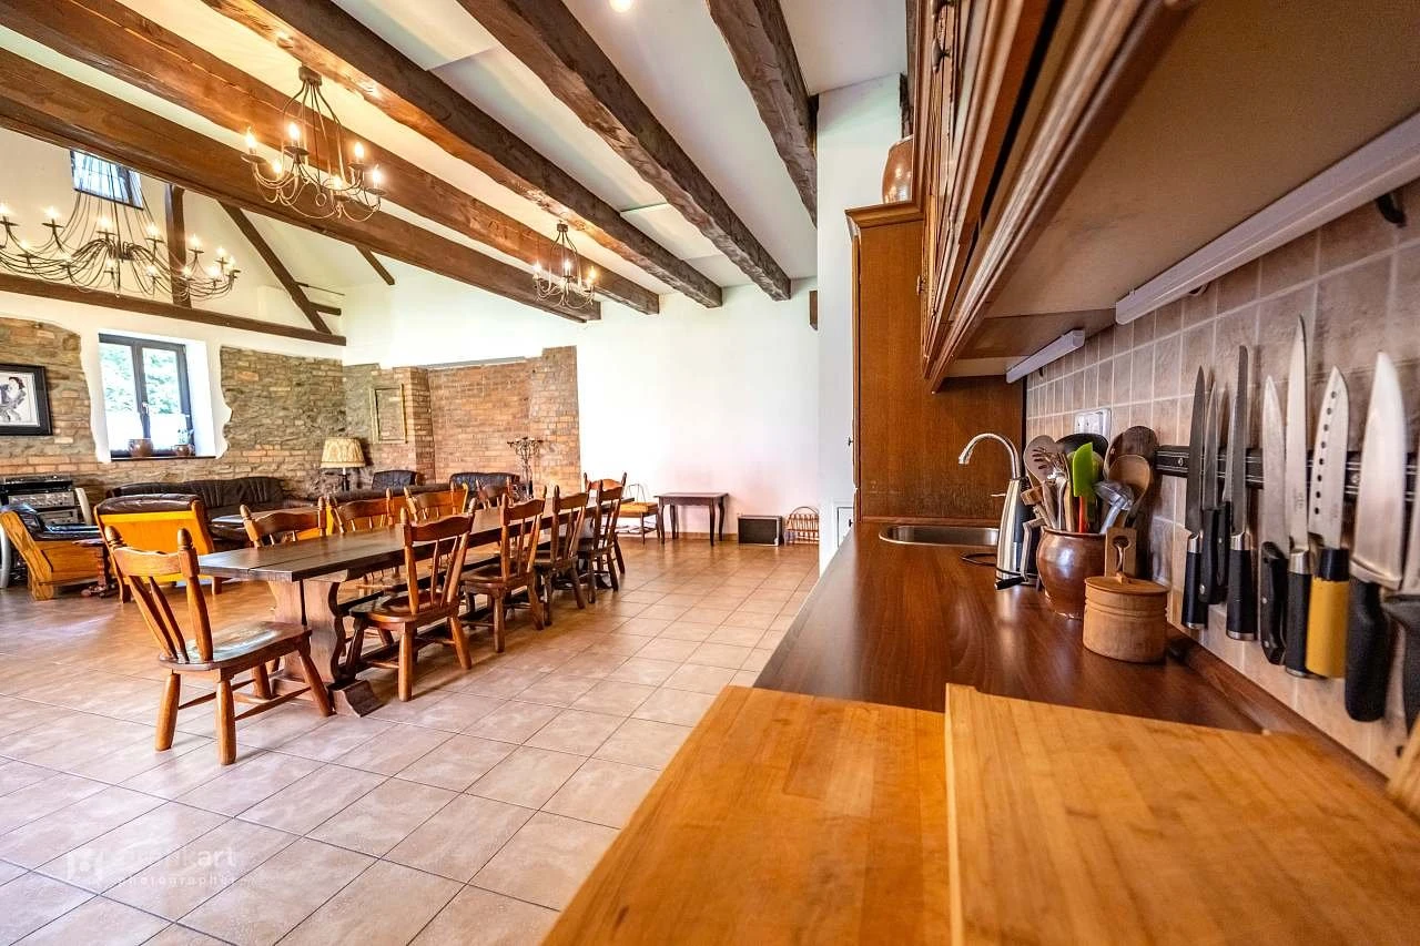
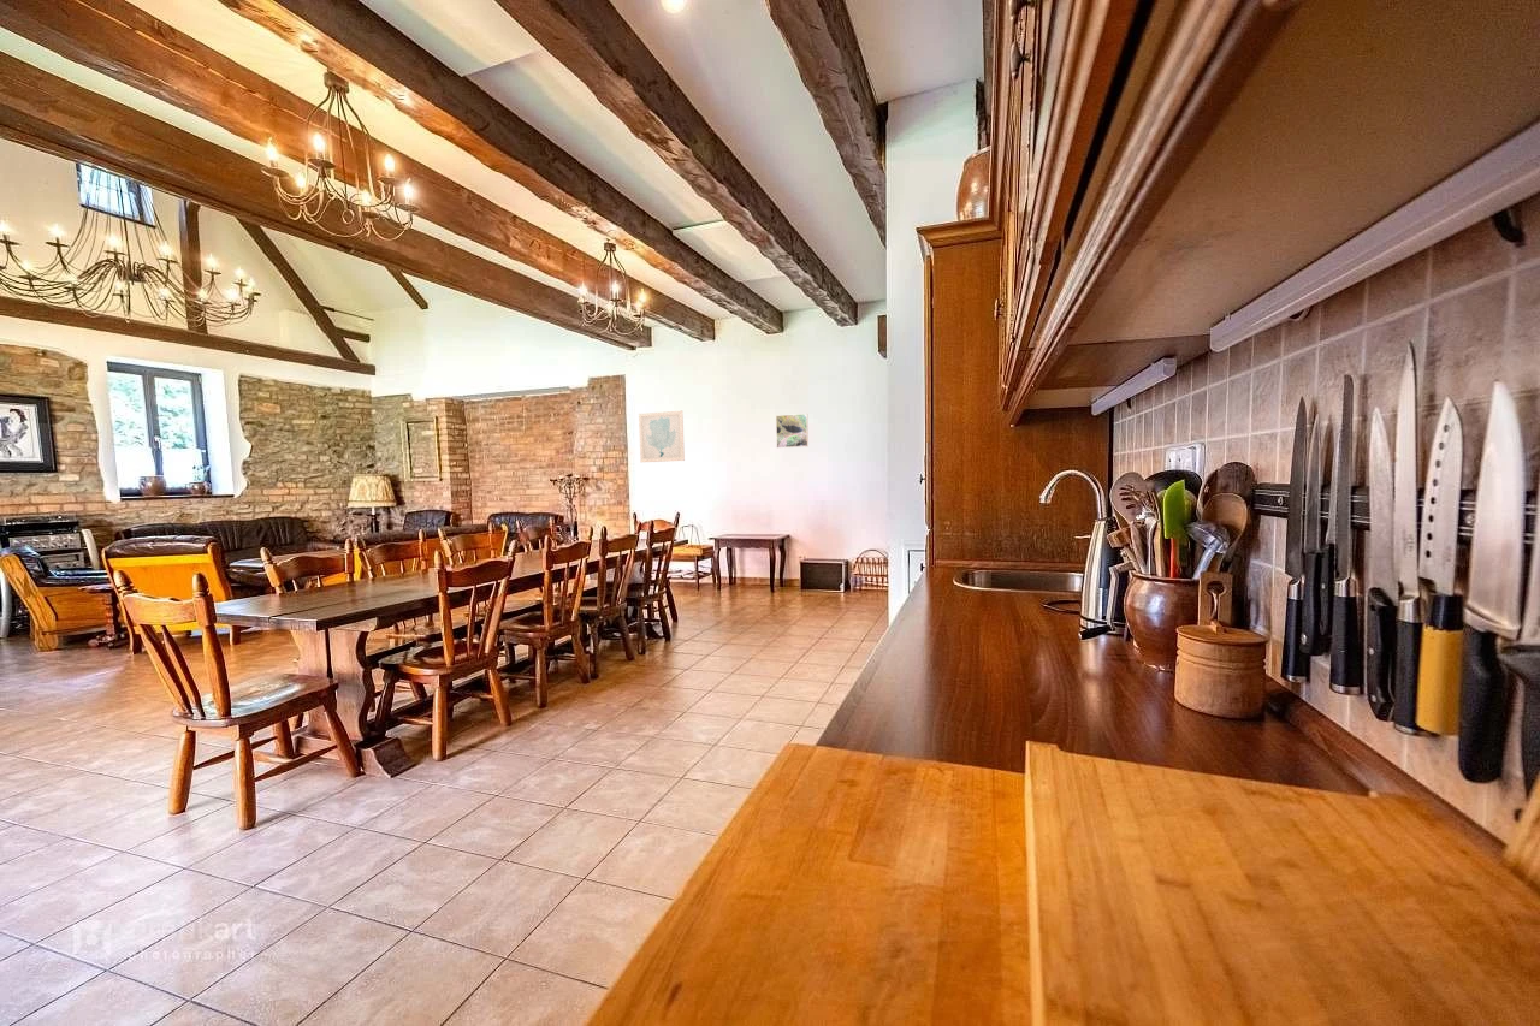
+ wall art (661, 437)
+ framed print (792, 431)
